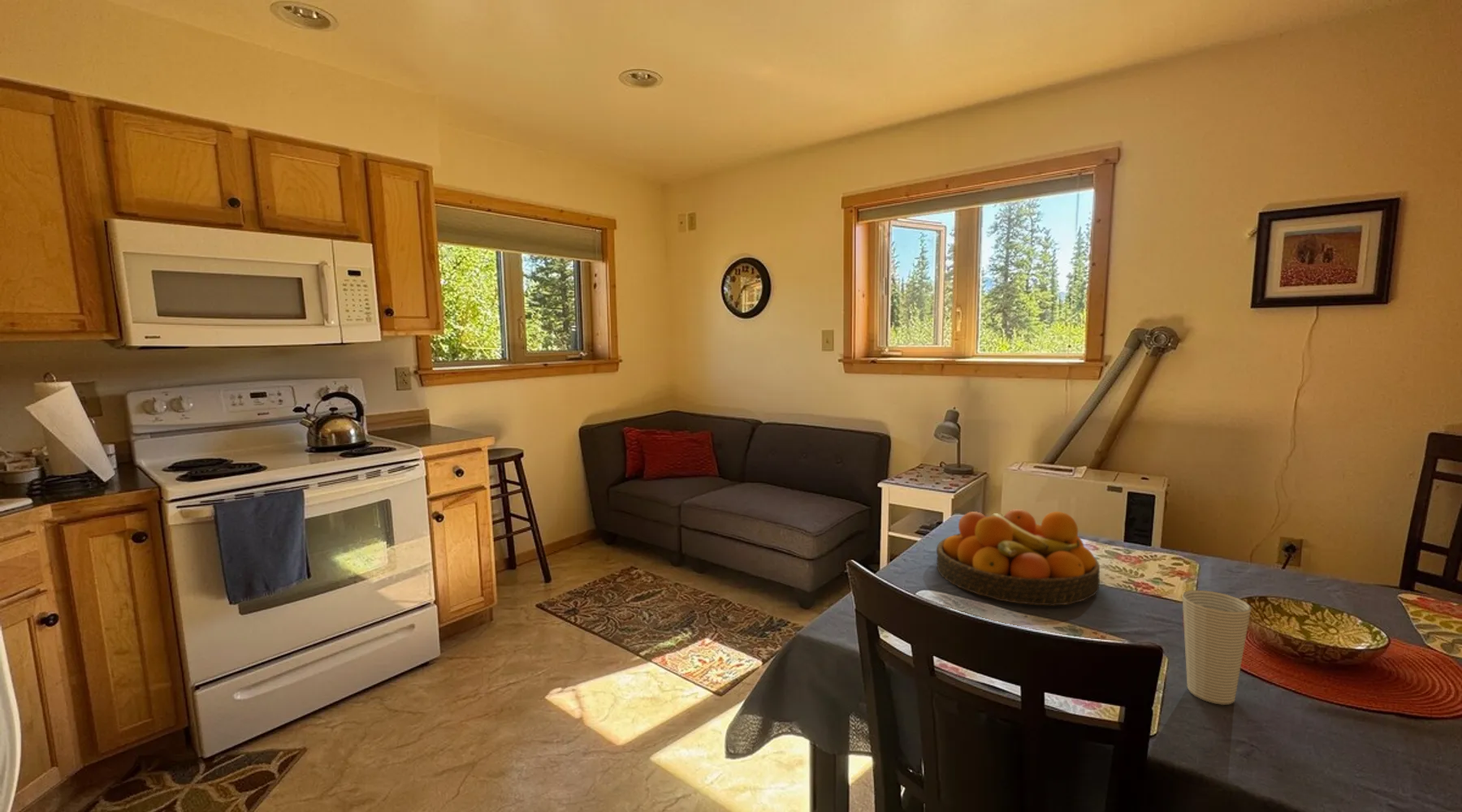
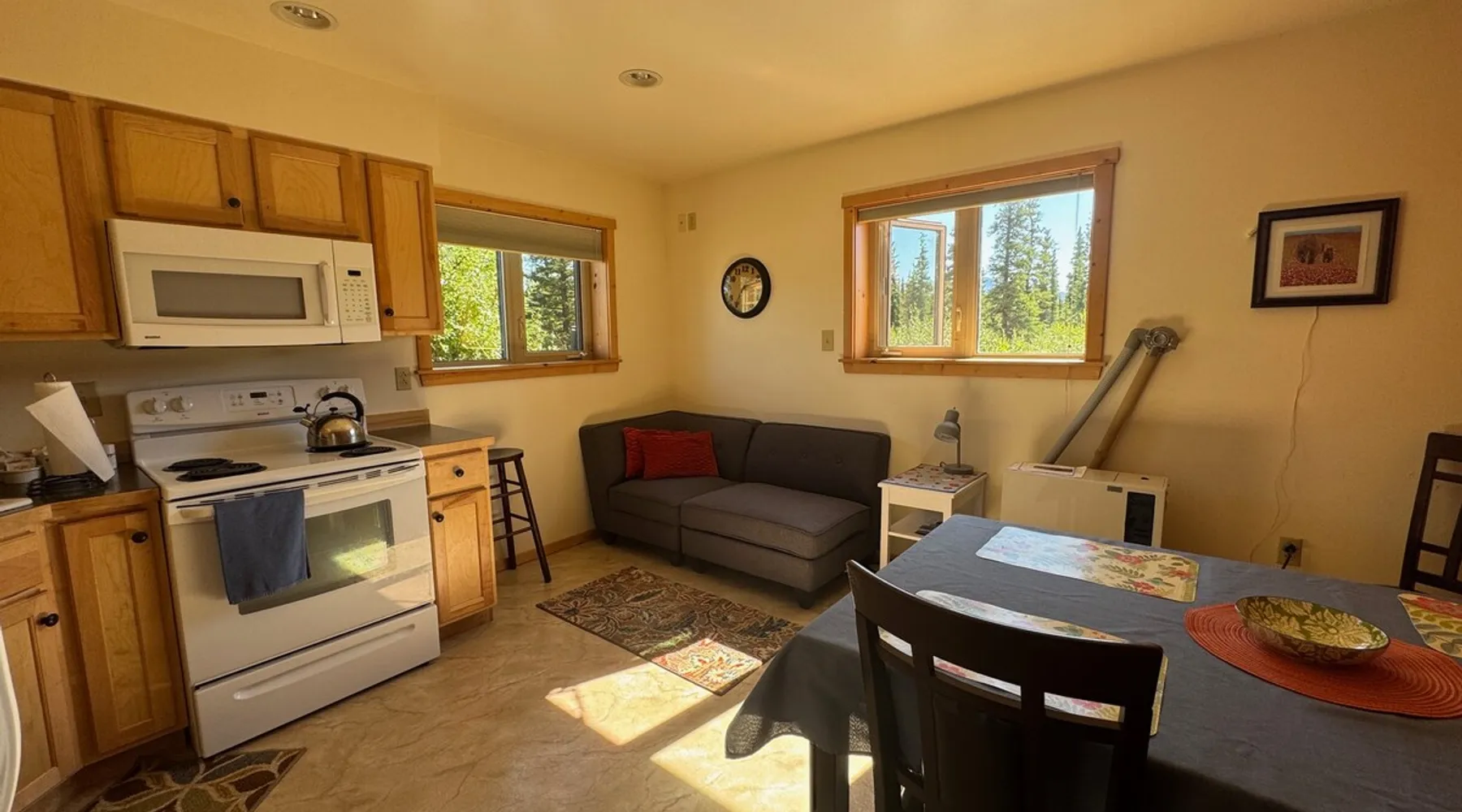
- fruit bowl (1014, 543)
- cup (1213, 647)
